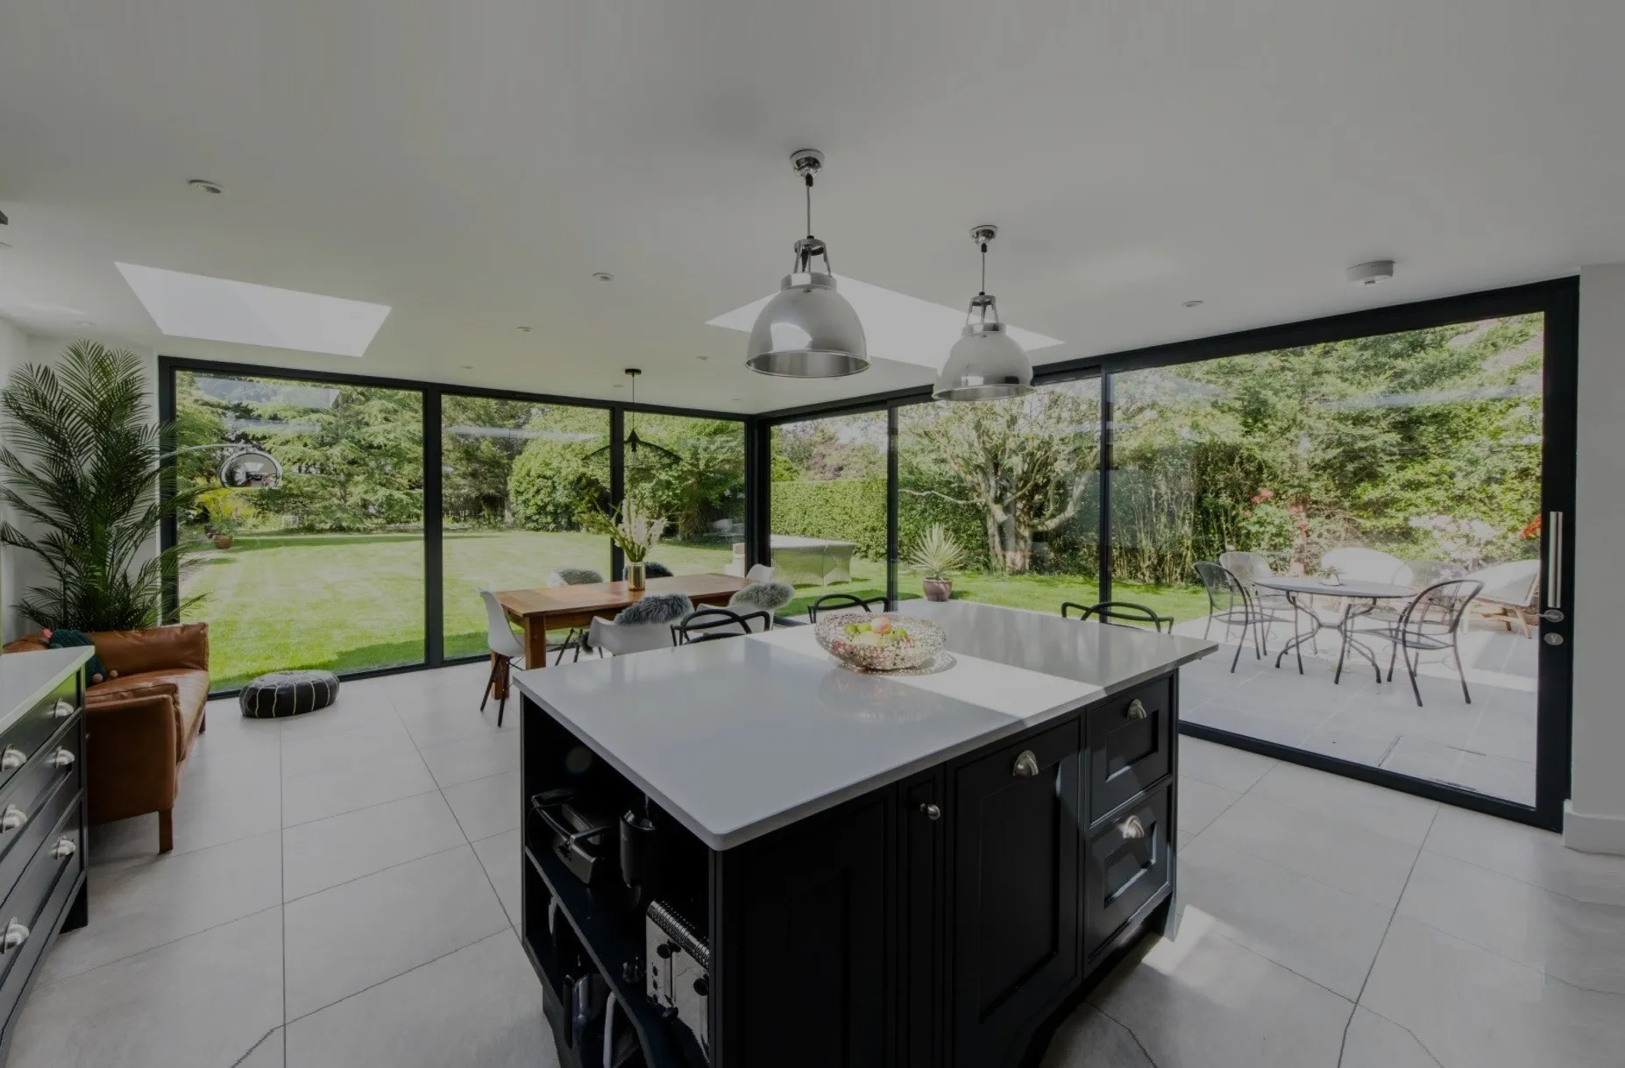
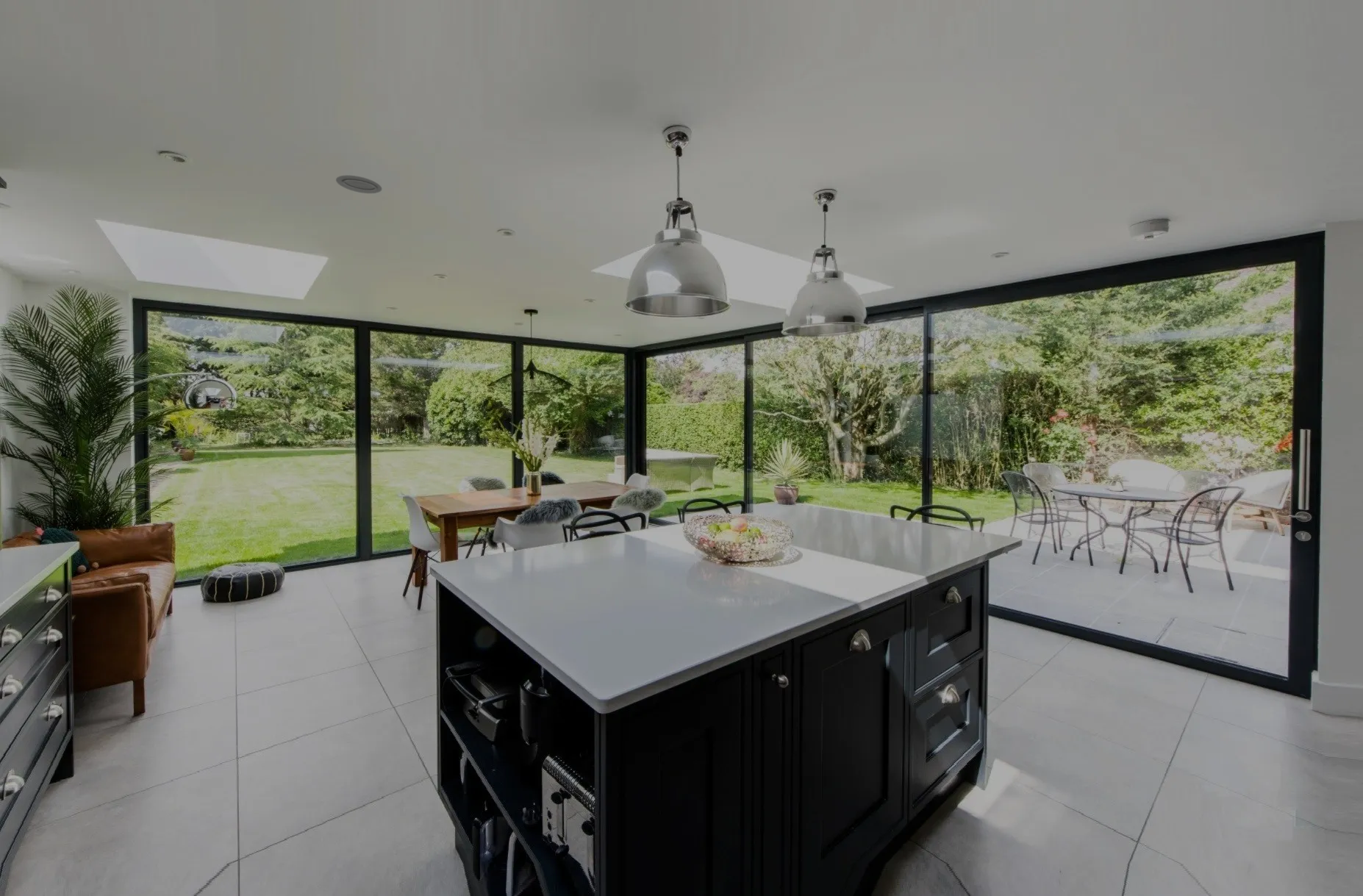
+ recessed light (359, 182)
